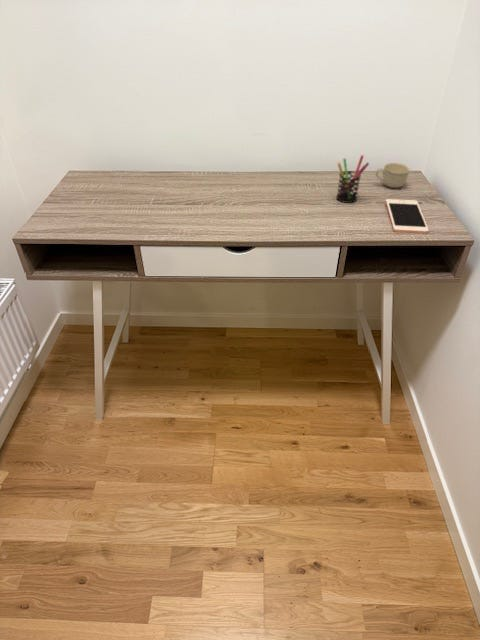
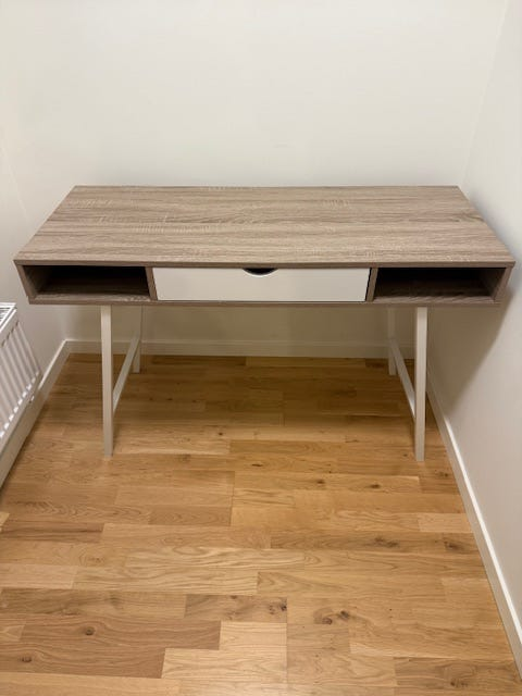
- cell phone (405, 215)
- pen holder (349, 177)
- cup (391, 176)
